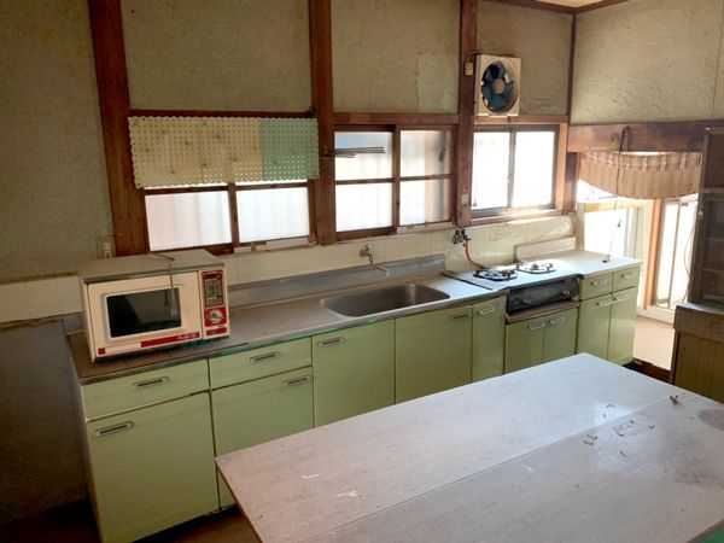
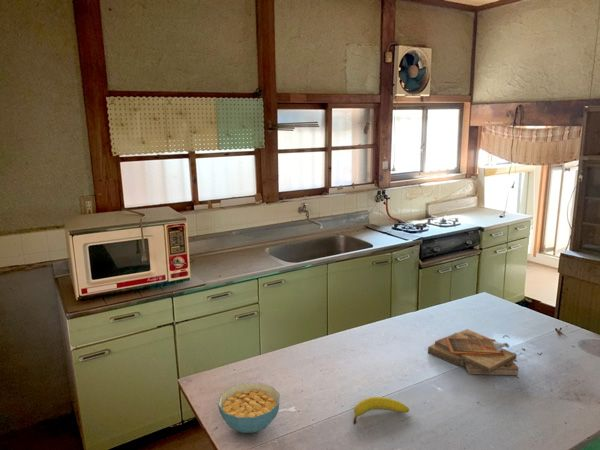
+ cereal bowl (249, 412)
+ fruit (378, 406)
+ clipboard (470, 349)
